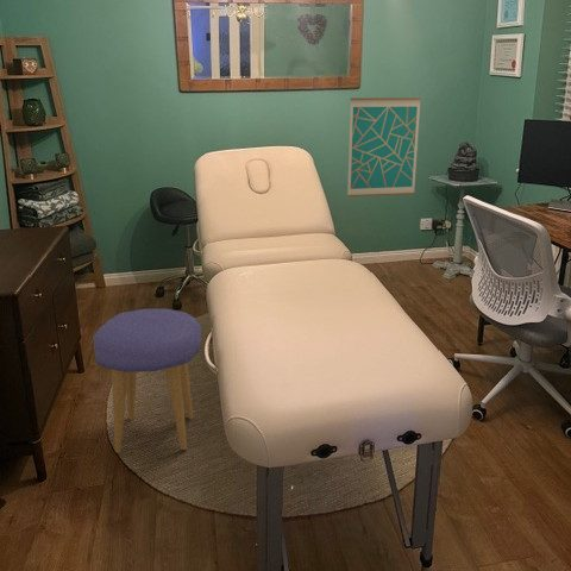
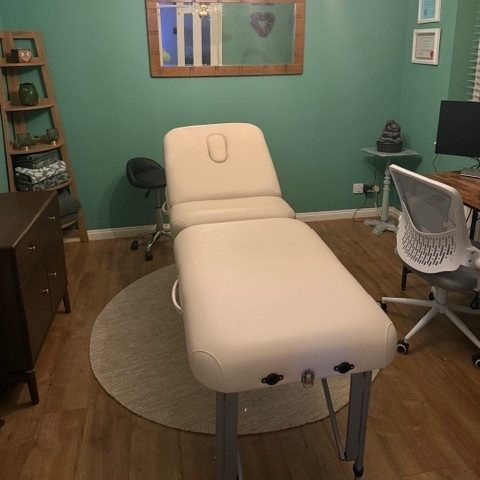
- wall art (383, 148)
- stool (151, 370)
